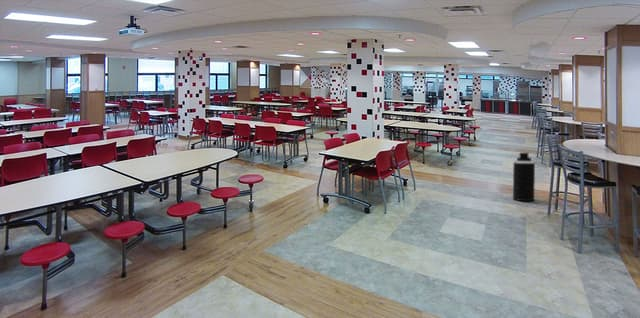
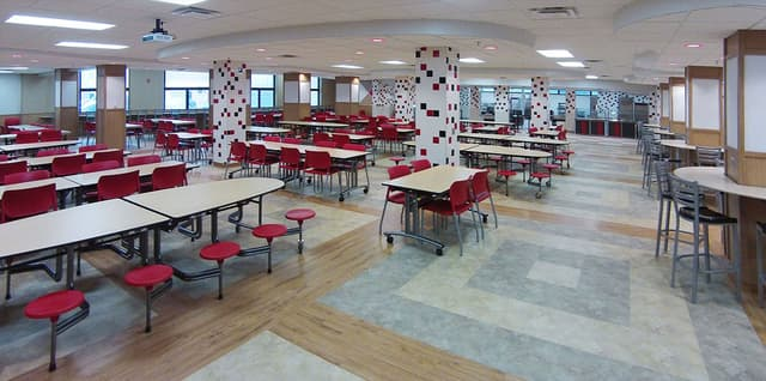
- trash can (523, 176)
